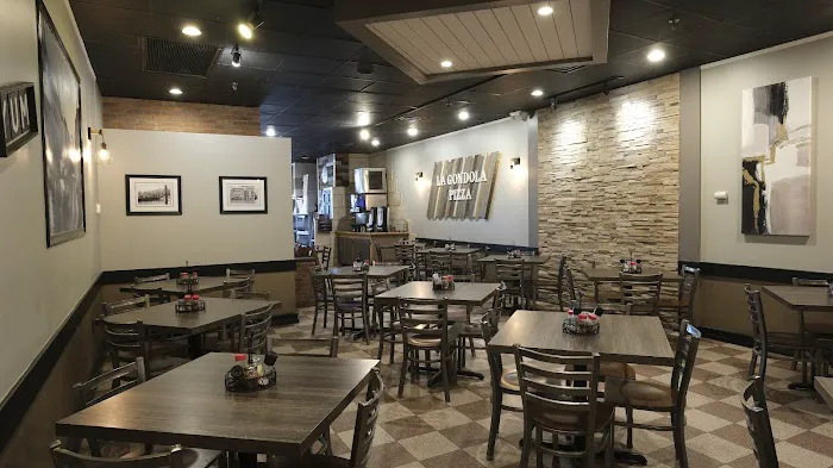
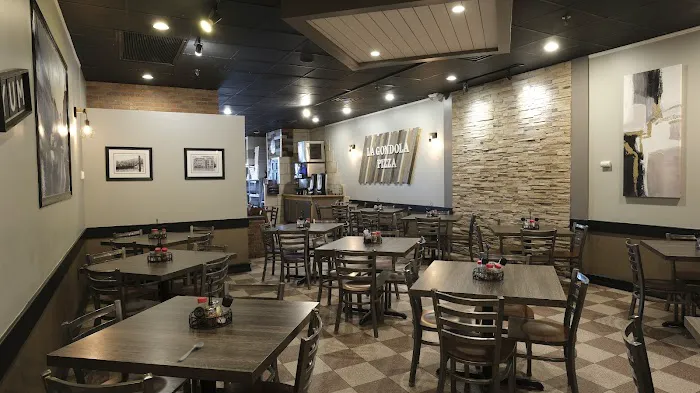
+ spoon (191, 350)
